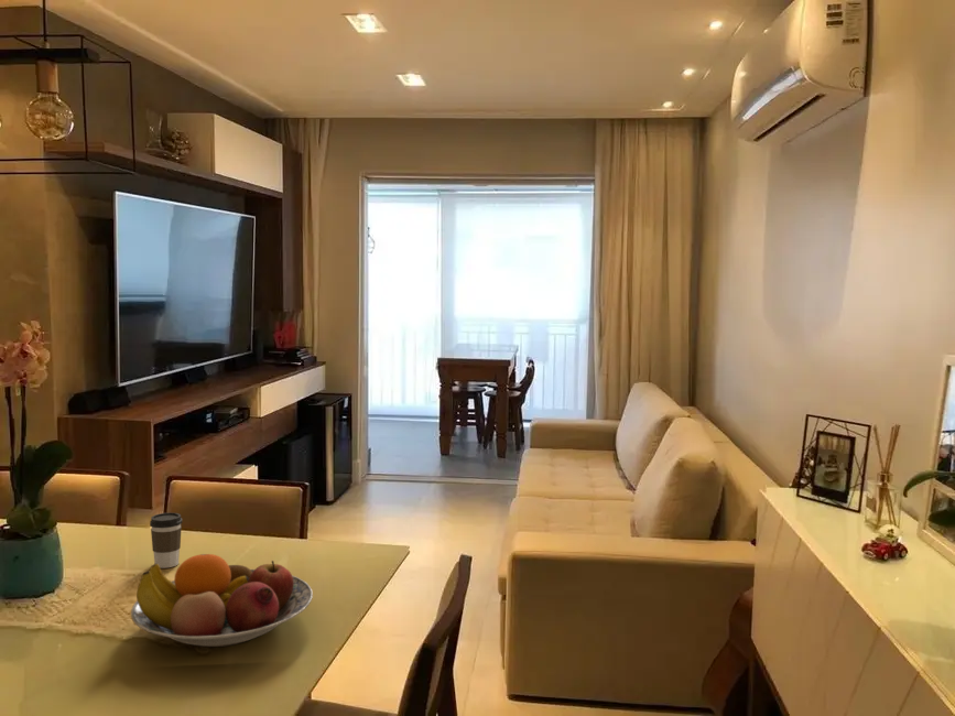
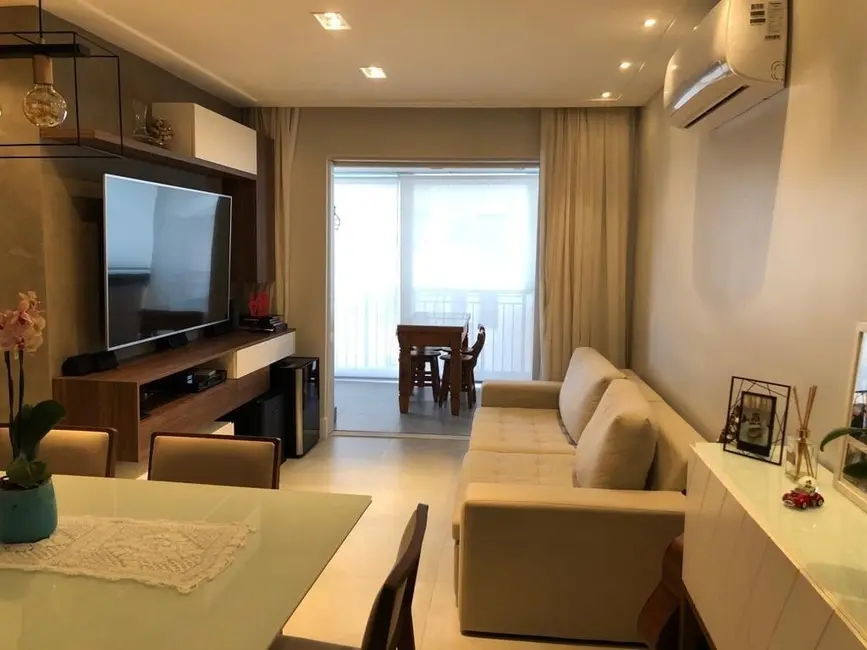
- fruit bowl (225, 593)
- coffee cup (166, 540)
